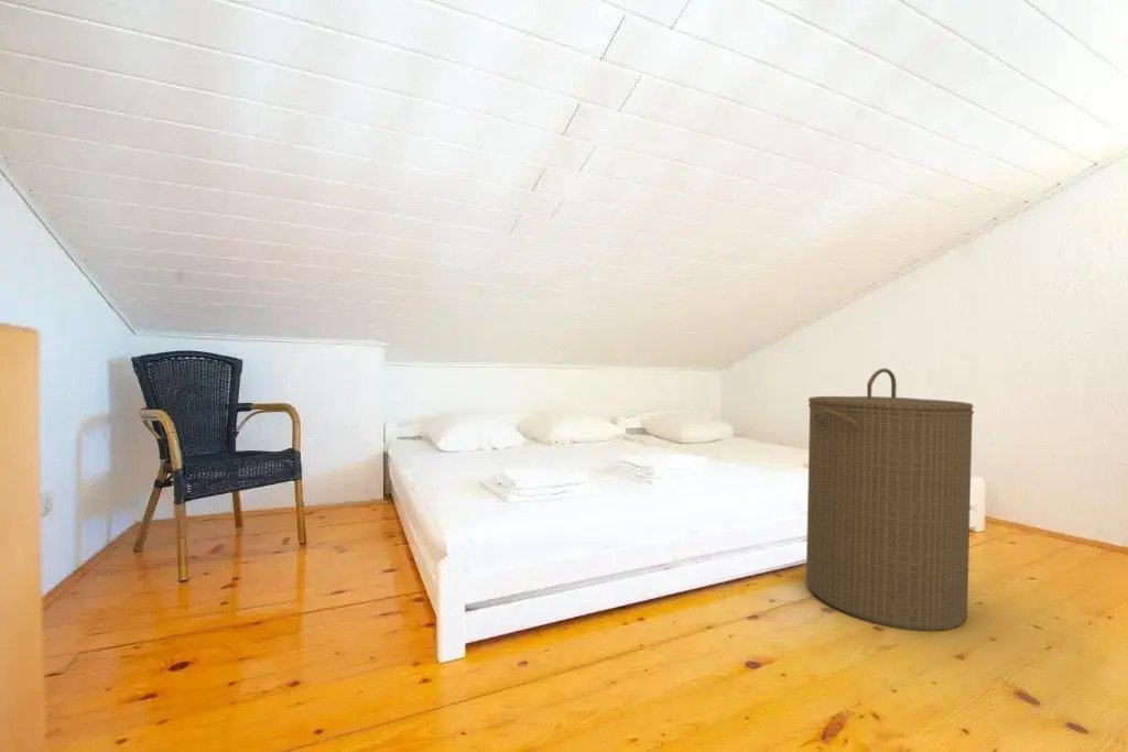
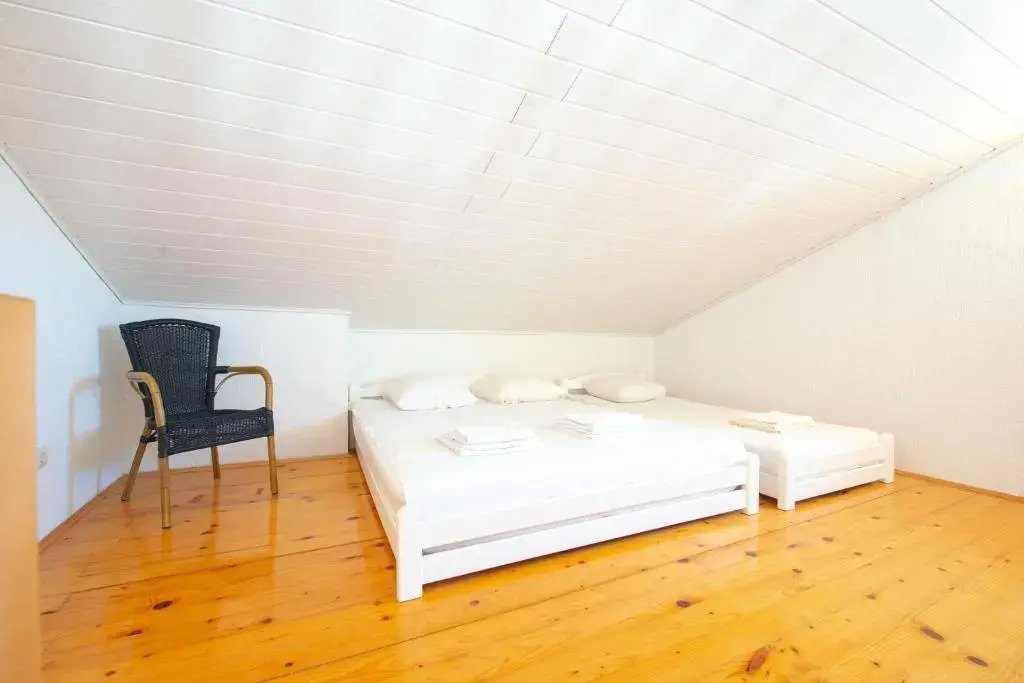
- laundry hamper (882, 482)
